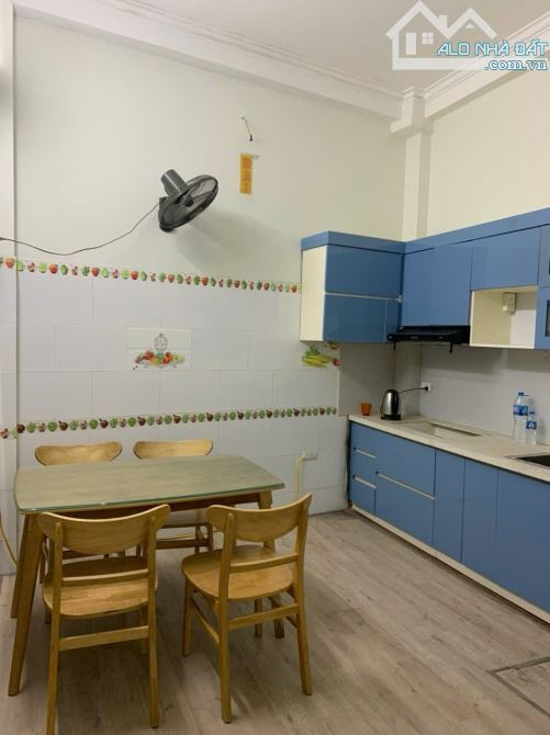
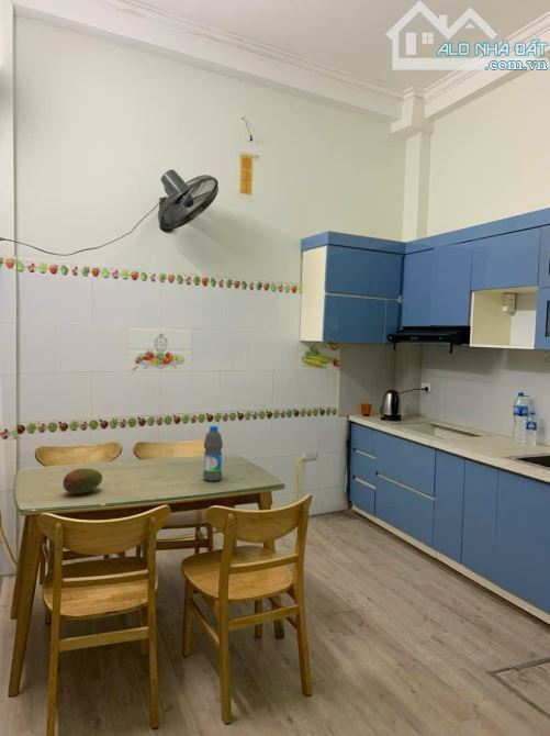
+ water bottle (213, 453)
+ fruit (82, 480)
